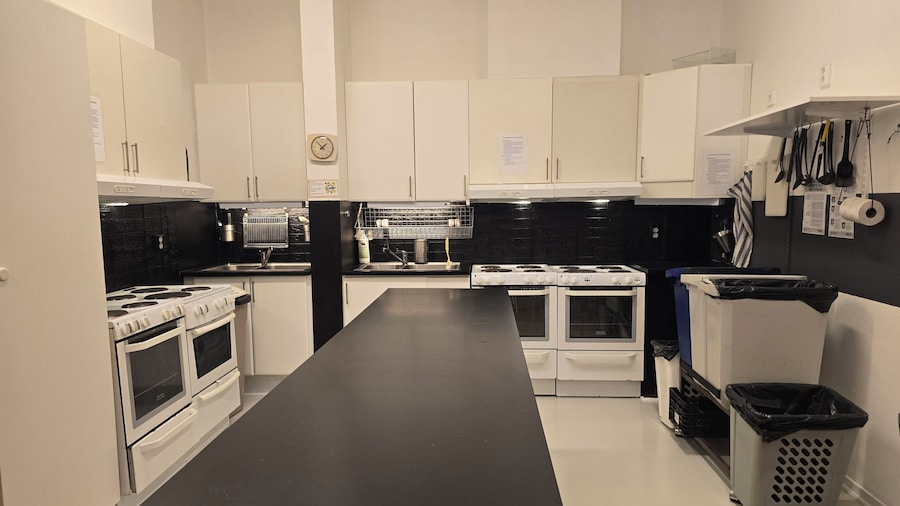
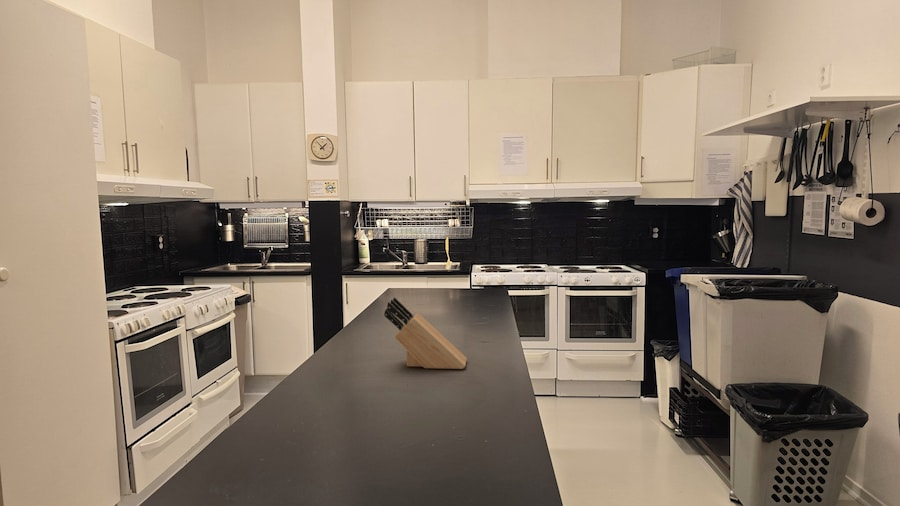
+ knife block (425, 331)
